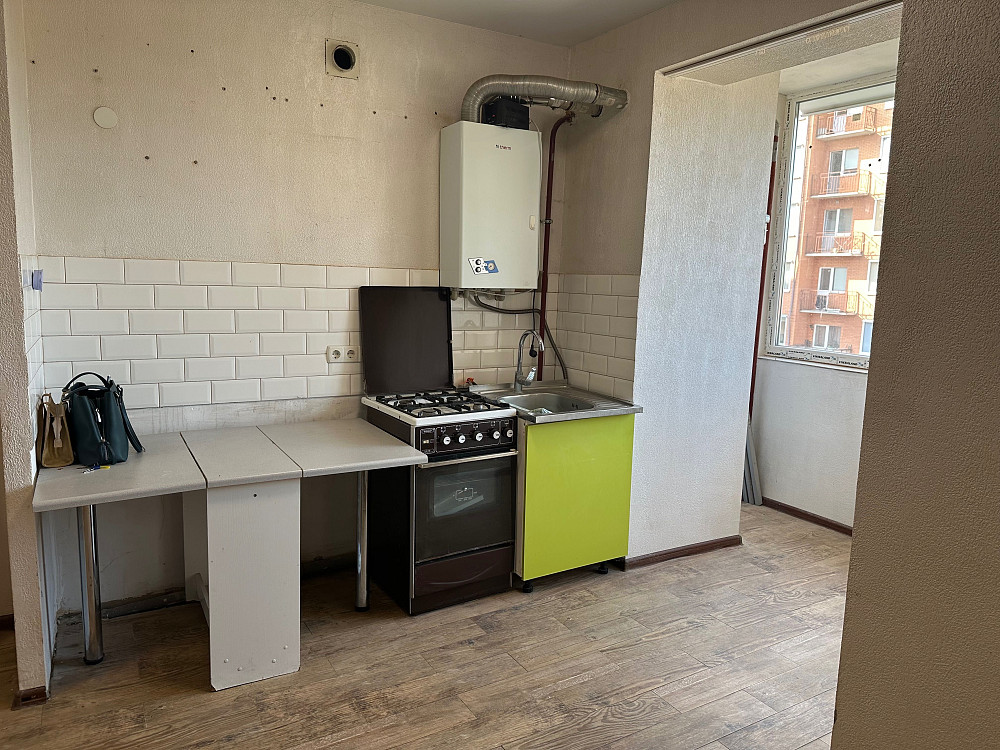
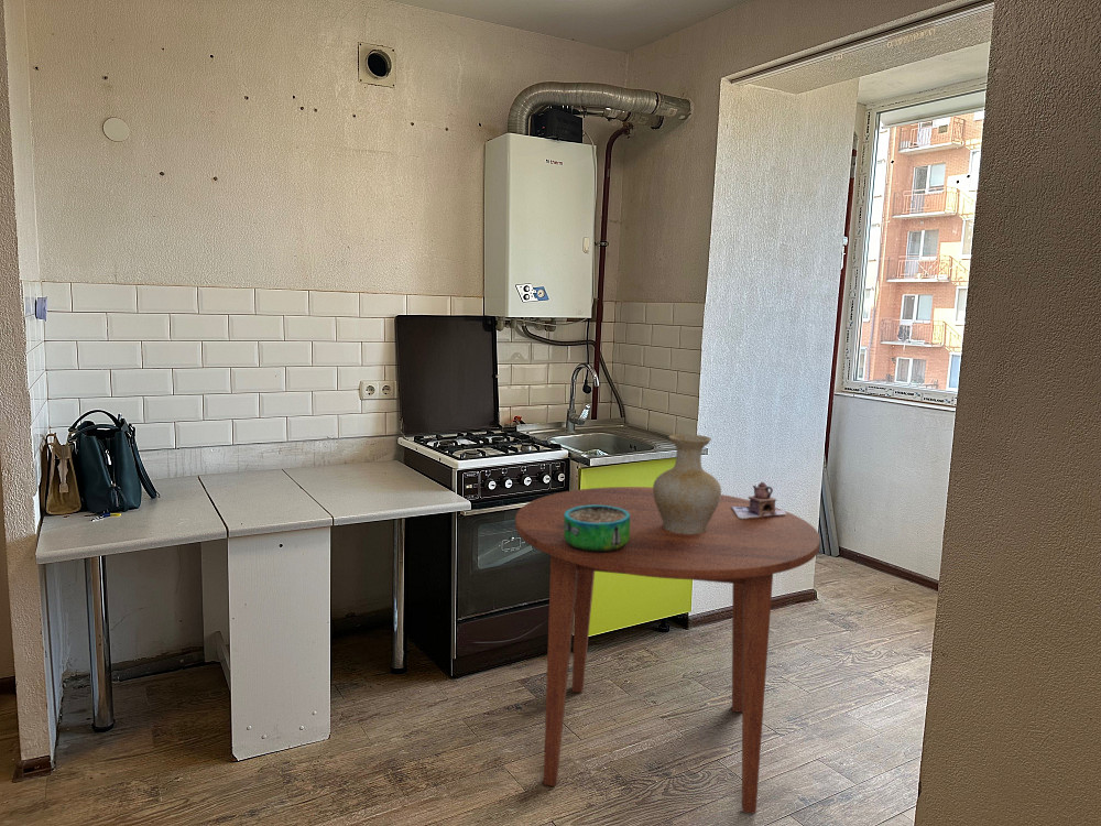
+ dining table (658, 577)
+ decorative bowl (597, 528)
+ teapot (761, 497)
+ vase (687, 482)
